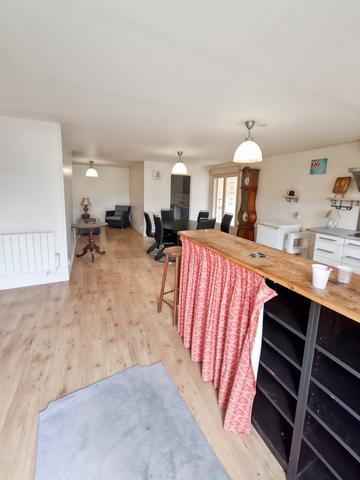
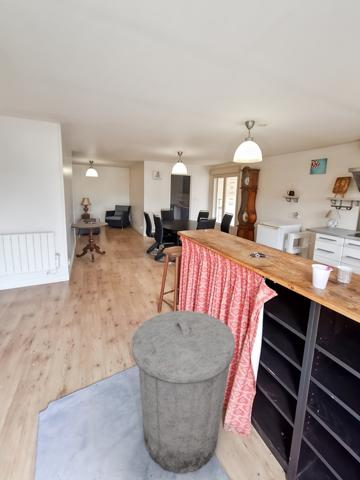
+ trash can (181, 380)
